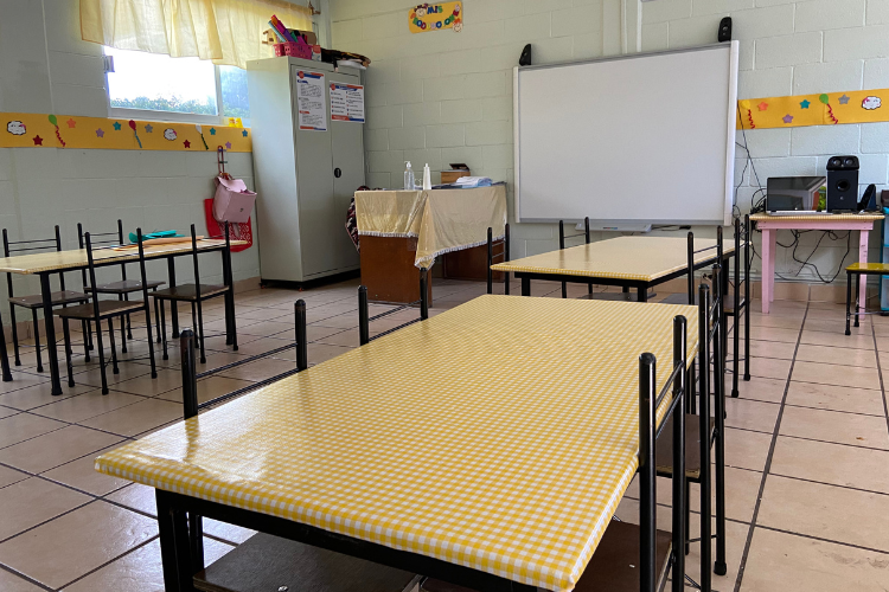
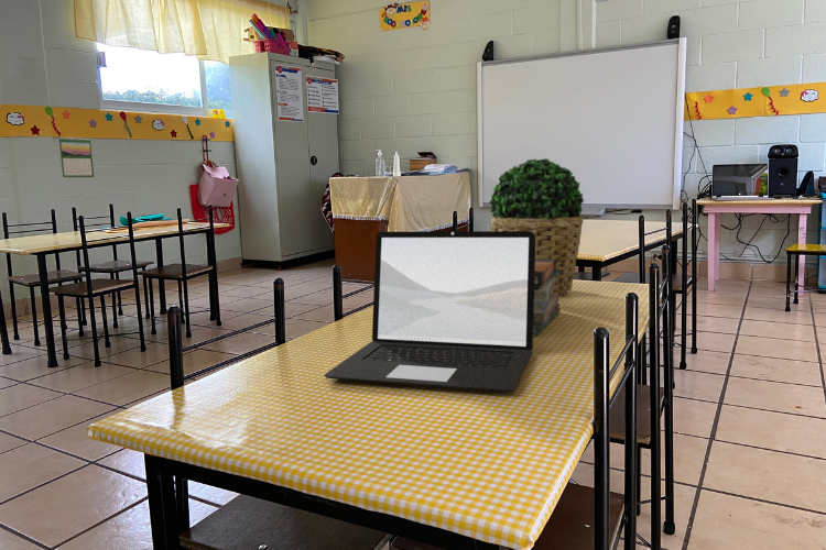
+ laptop (435, 300)
+ calendar (76, 157)
+ potted plant (535, 226)
+ book stack (534, 294)
